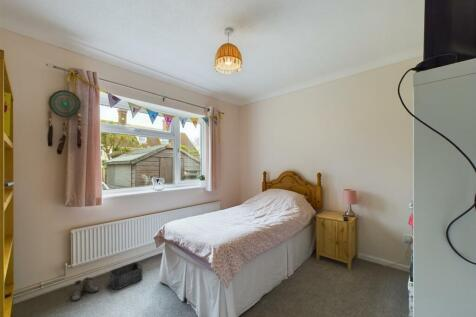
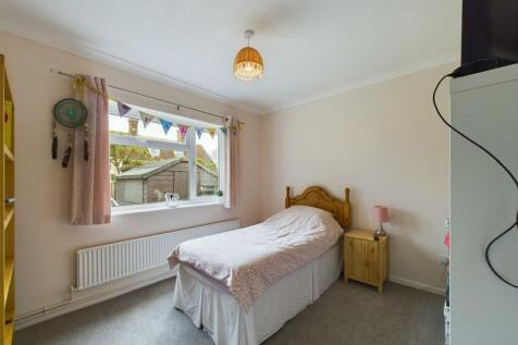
- boots (83, 287)
- storage bin (126, 275)
